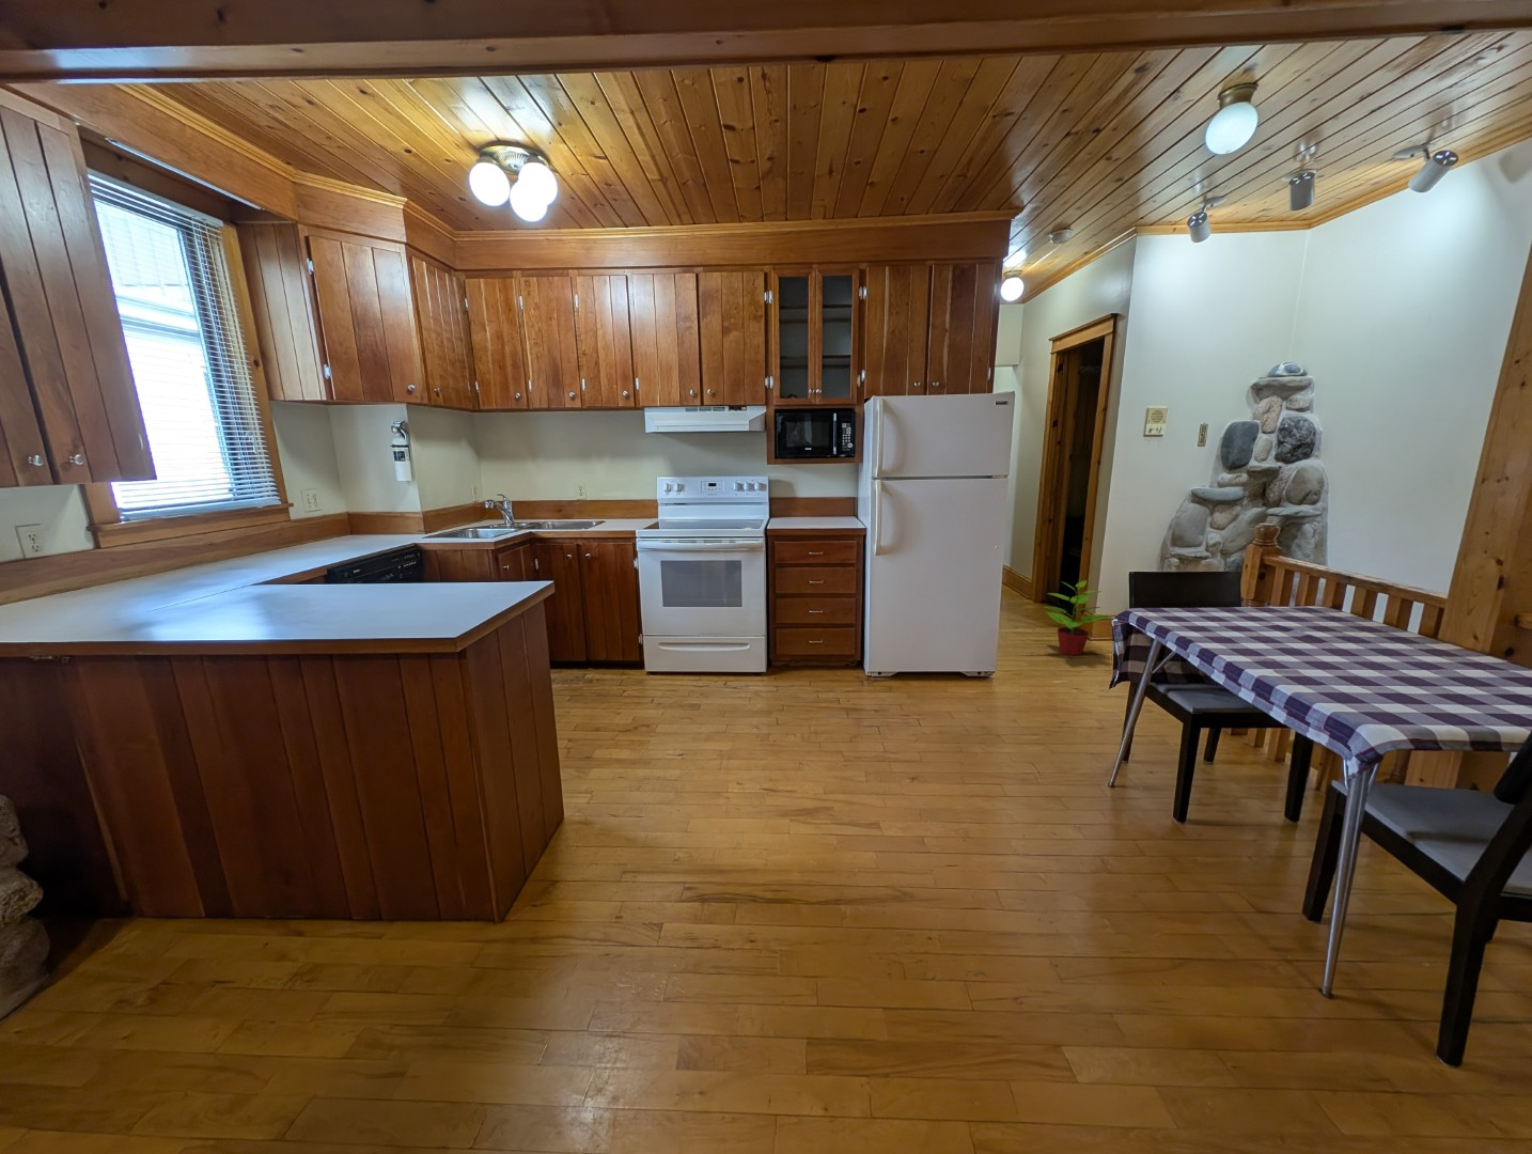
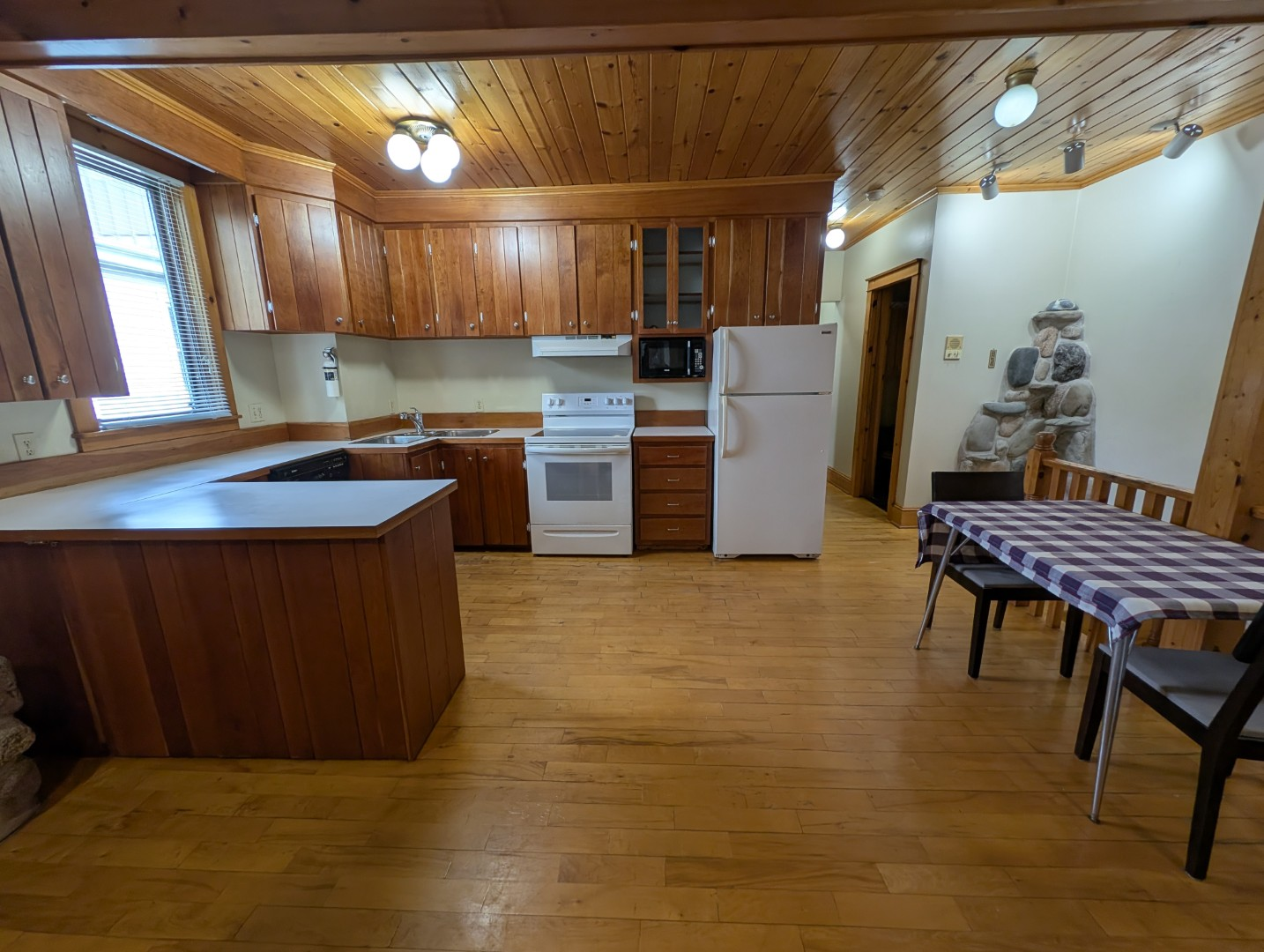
- potted plant (1074, 617)
